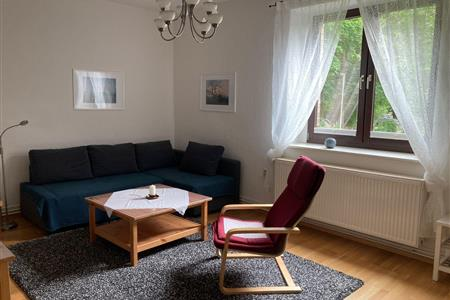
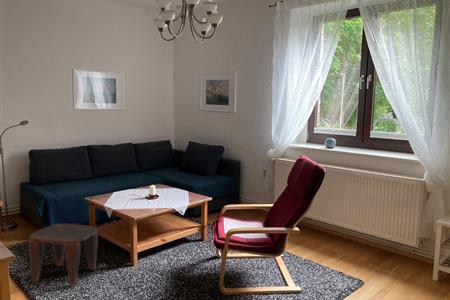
+ stool (65, 252)
